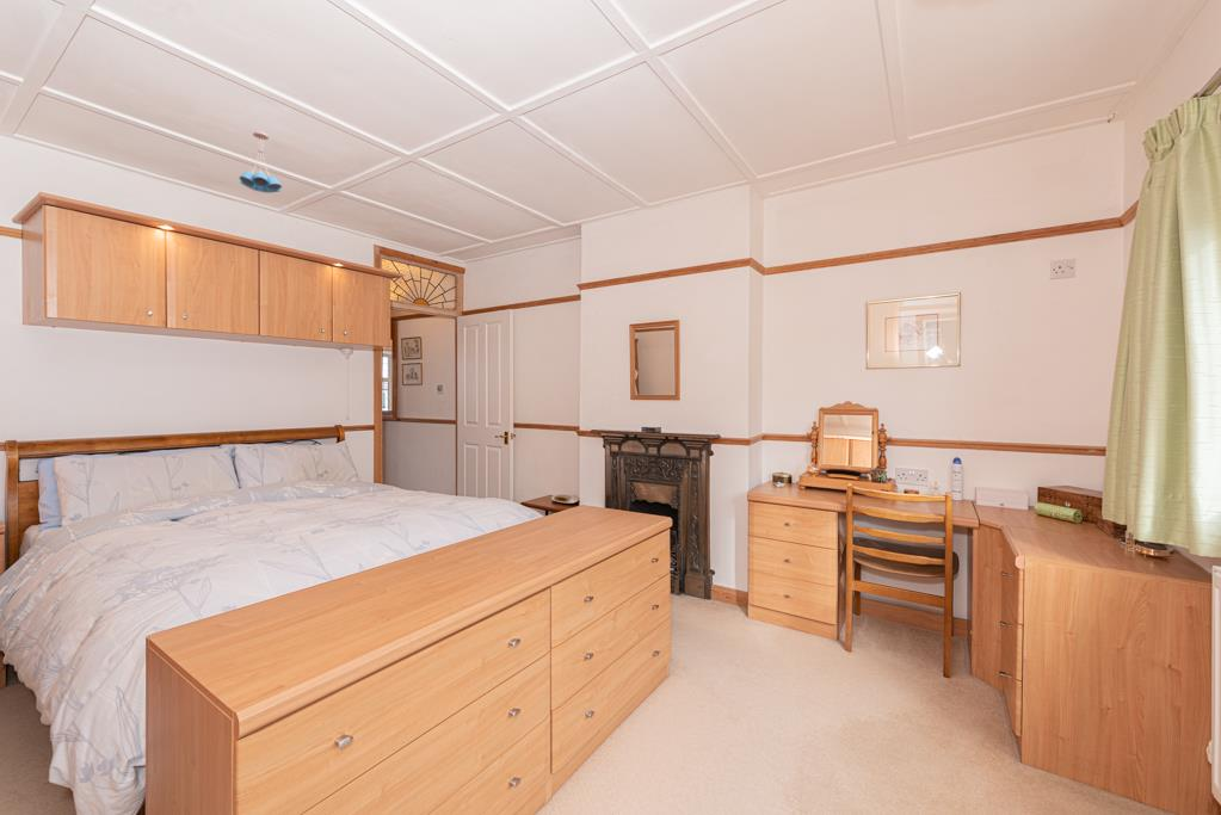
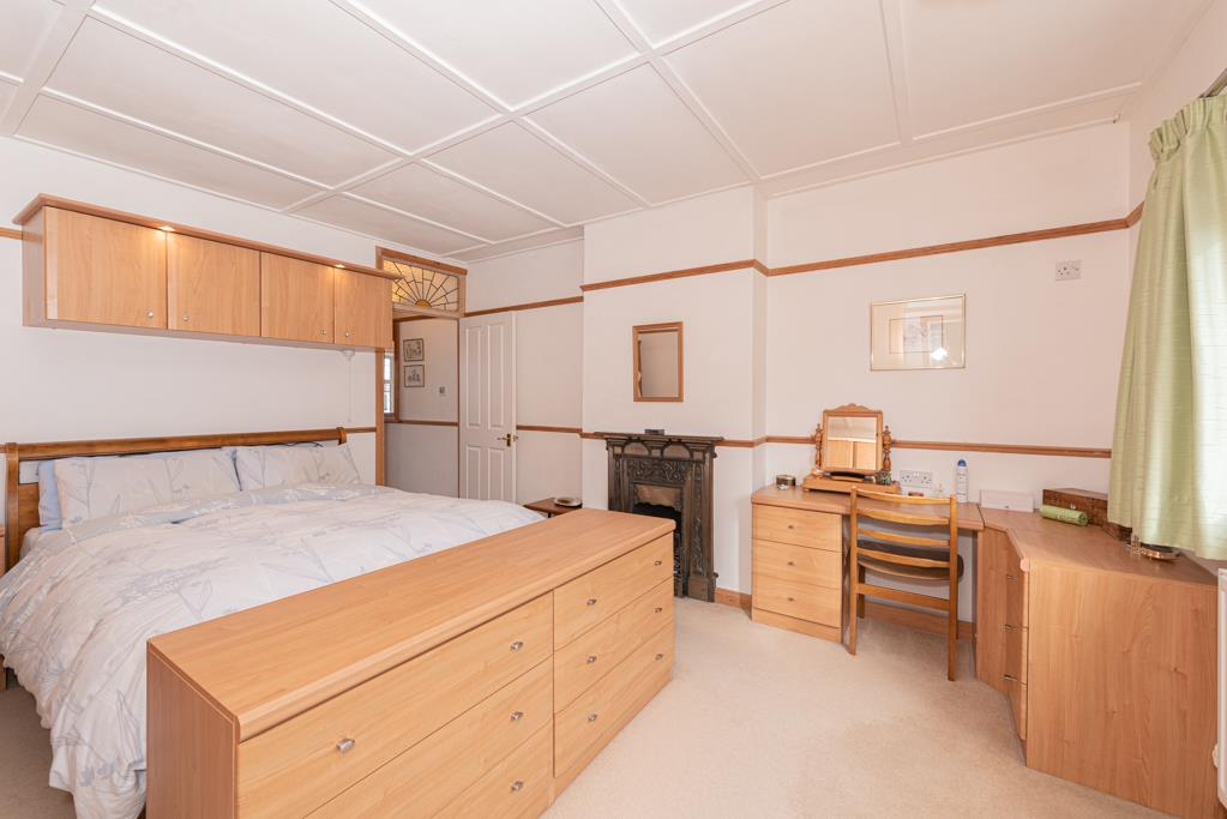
- ceiling light fixture (260, 161)
